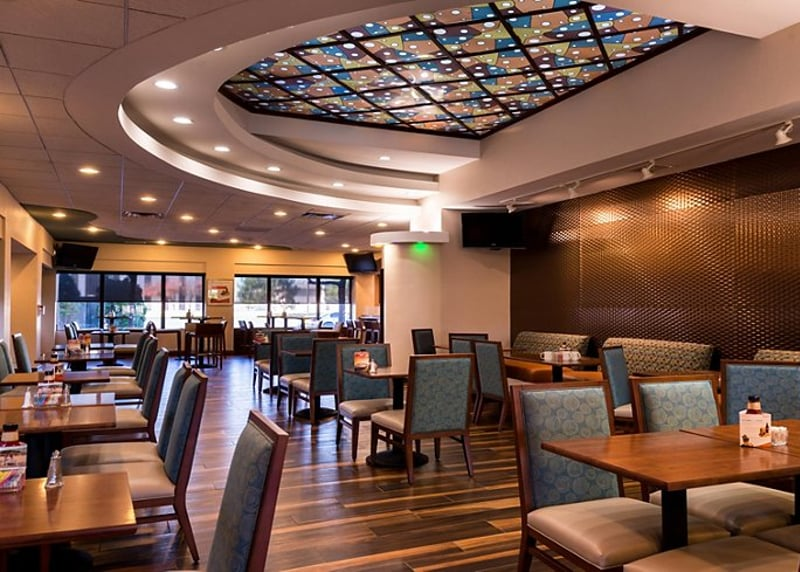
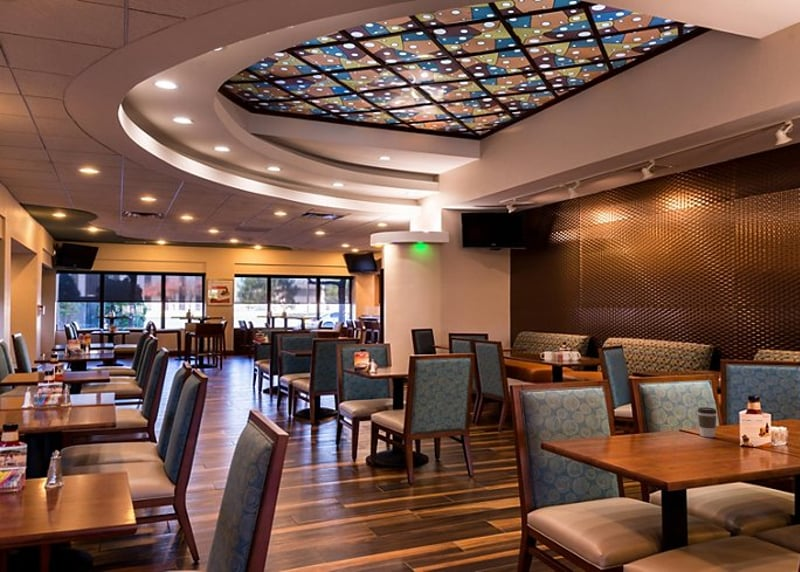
+ coffee cup (707, 422)
